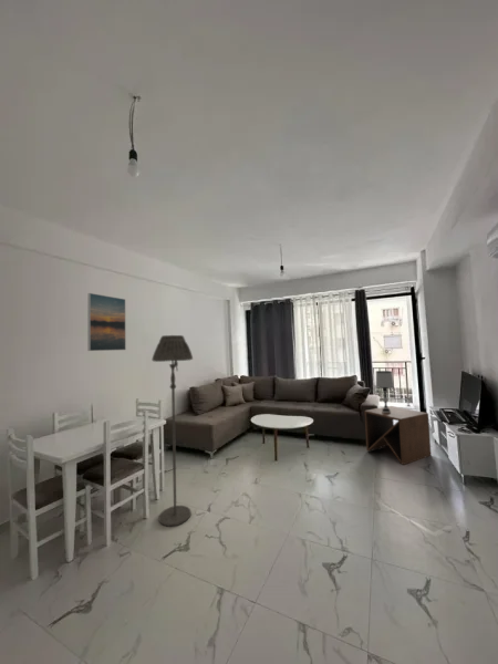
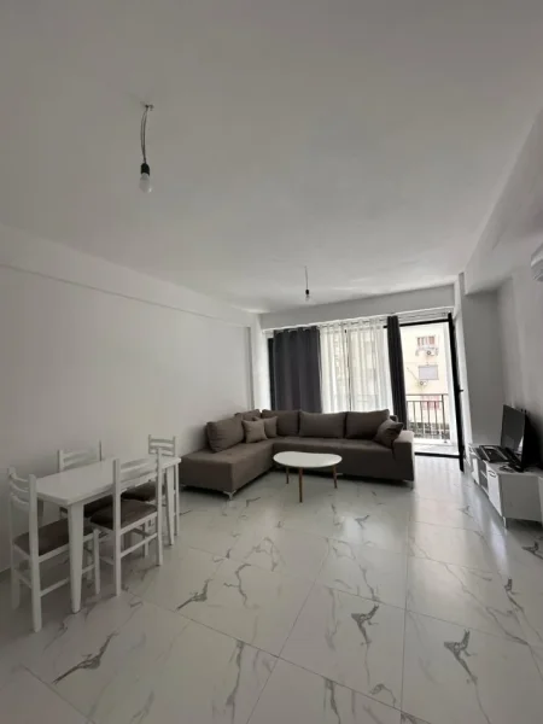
- table lamp (384, 391)
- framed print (107, 323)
- floor lamp (174, 424)
- side table (396, 432)
